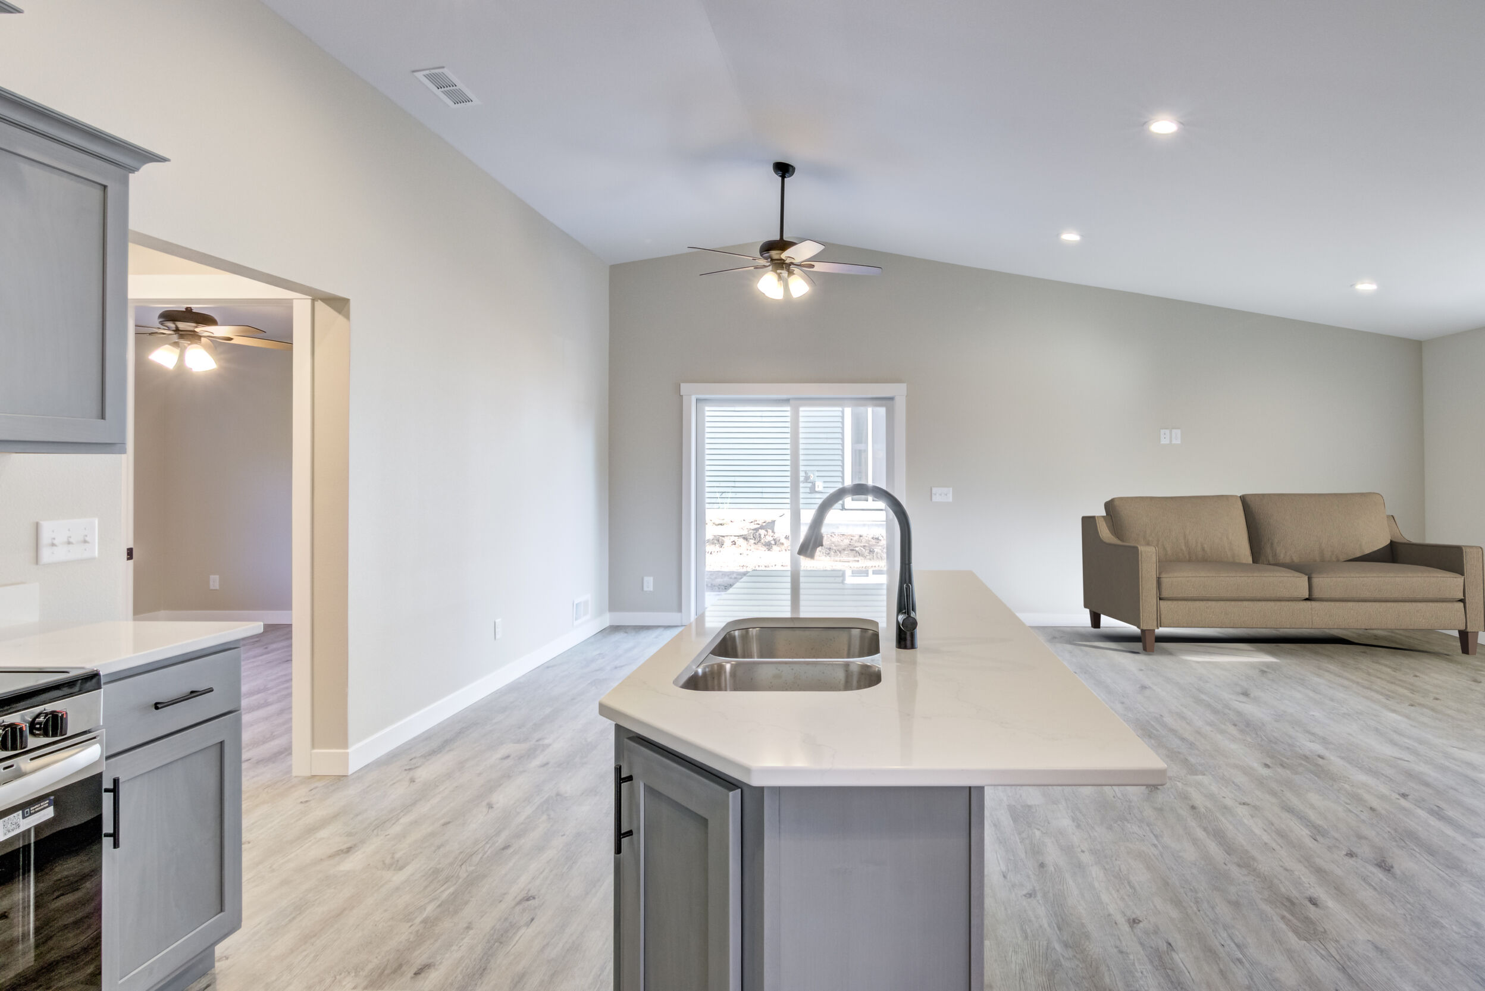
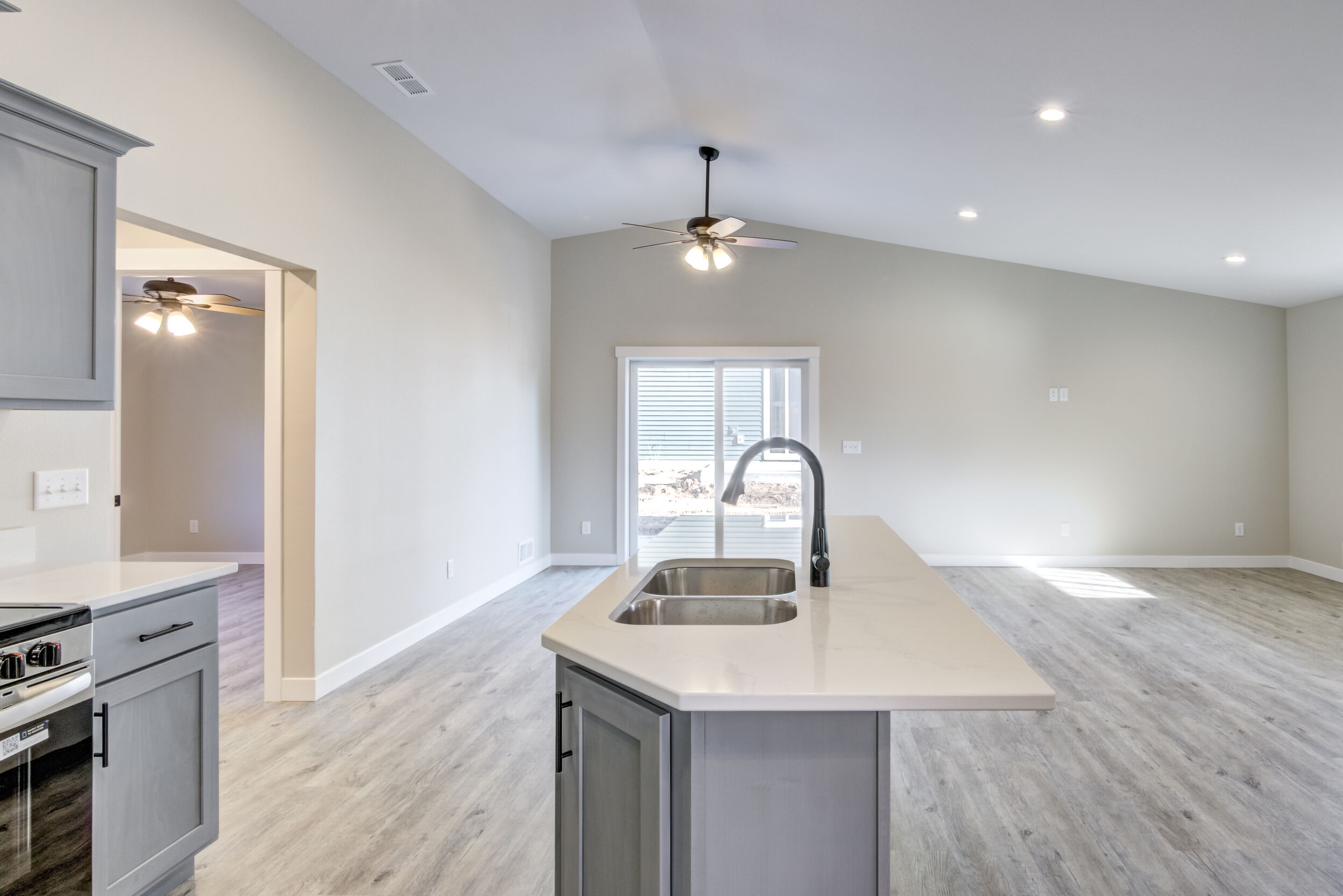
- sofa (1263, 566)
